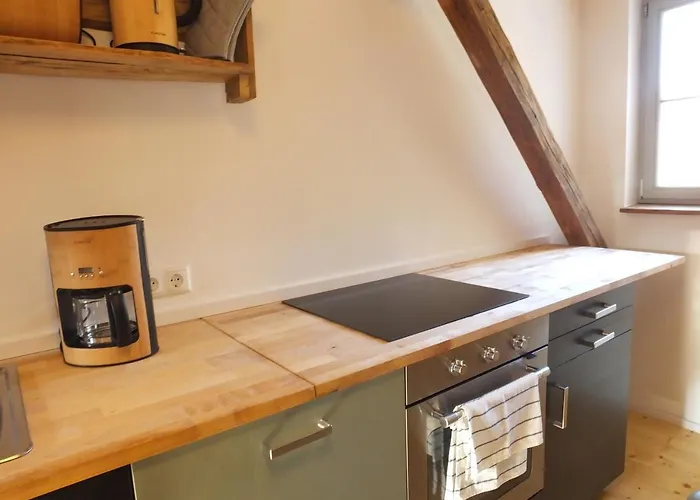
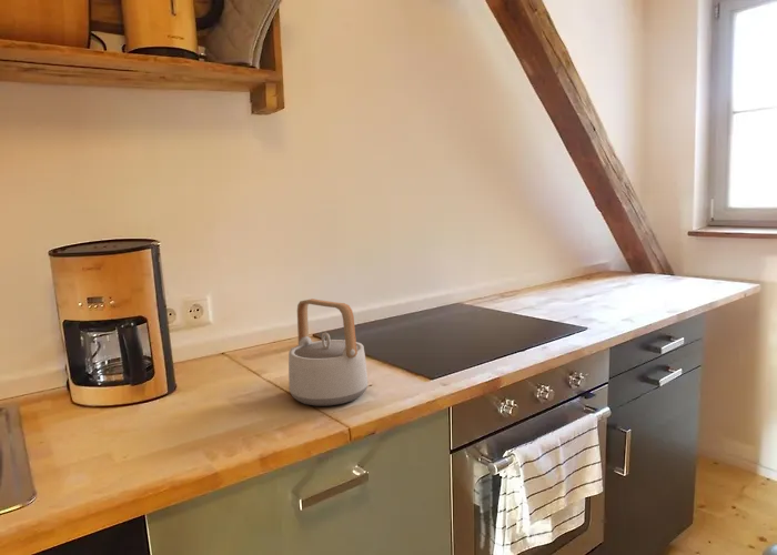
+ teapot (321, 346)
